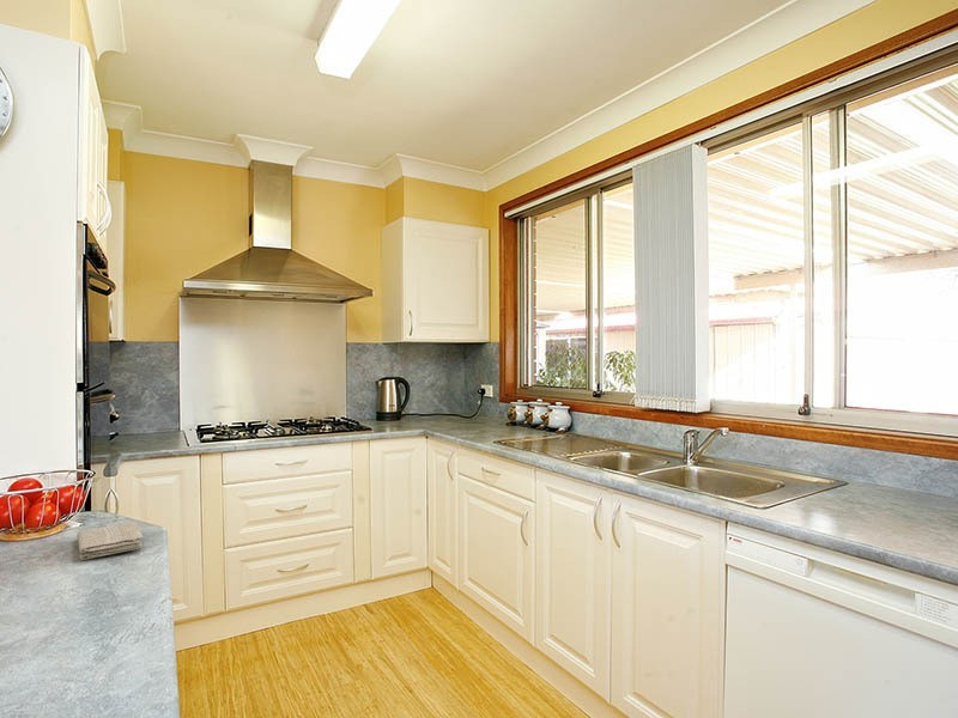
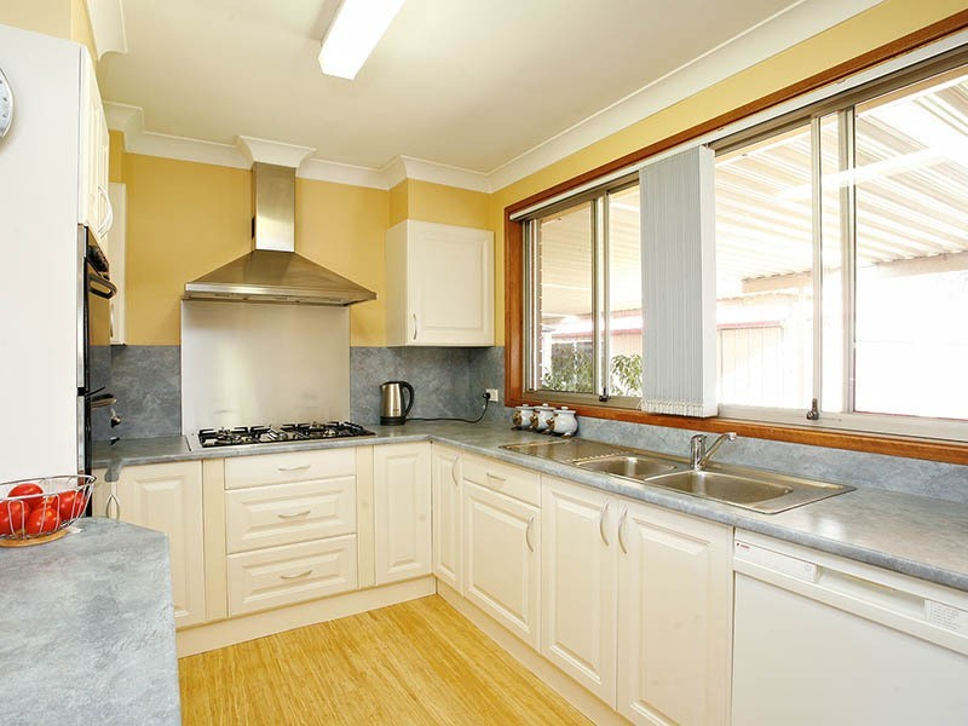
- washcloth (109, 537)
